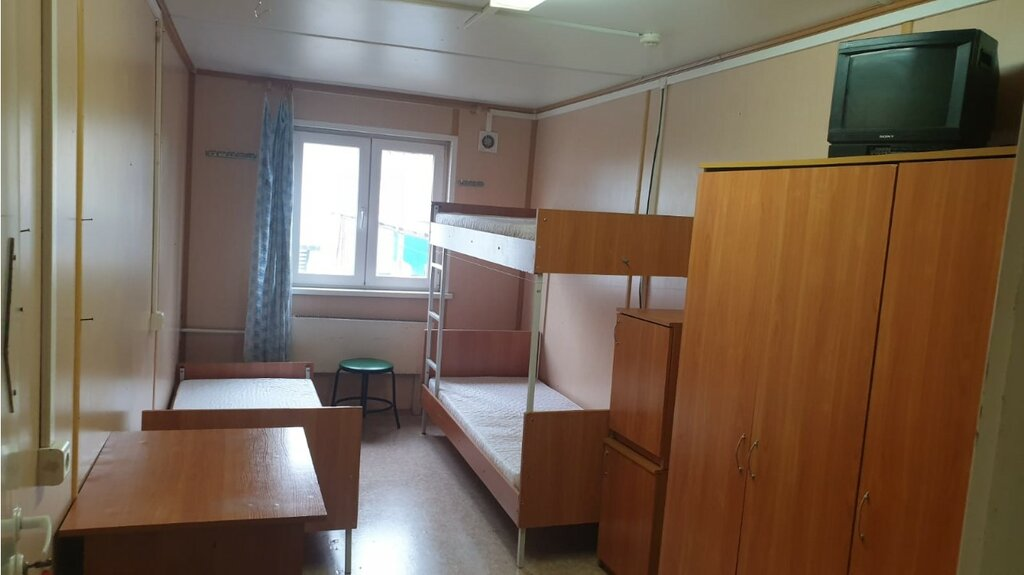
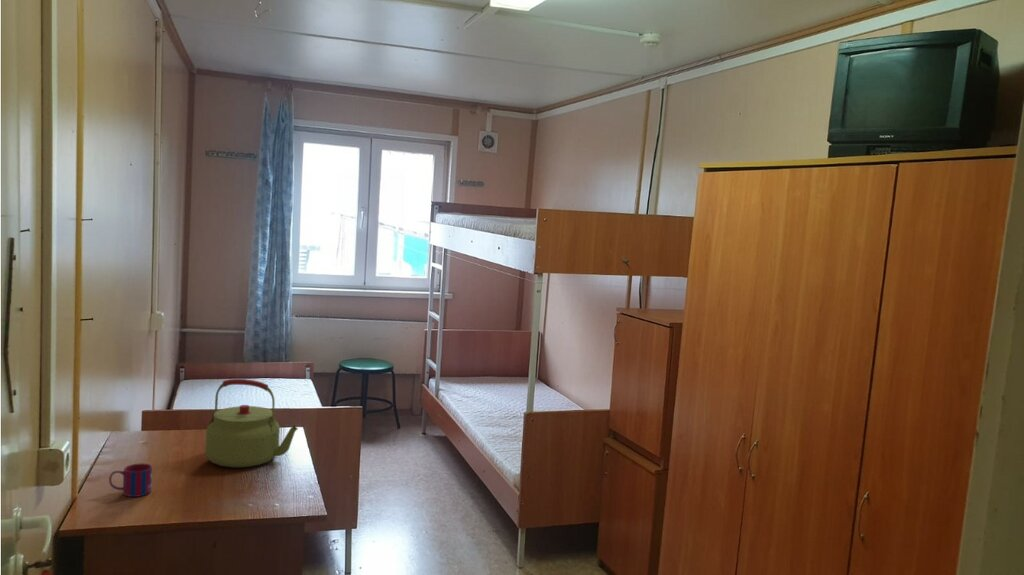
+ kettle (254, 419)
+ mug (130, 480)
